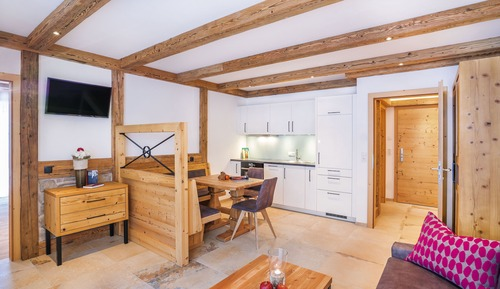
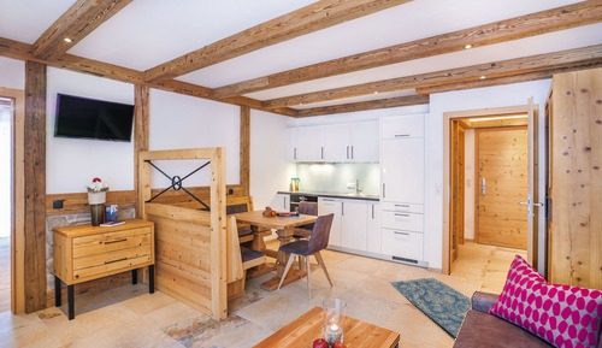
+ rug (438, 297)
